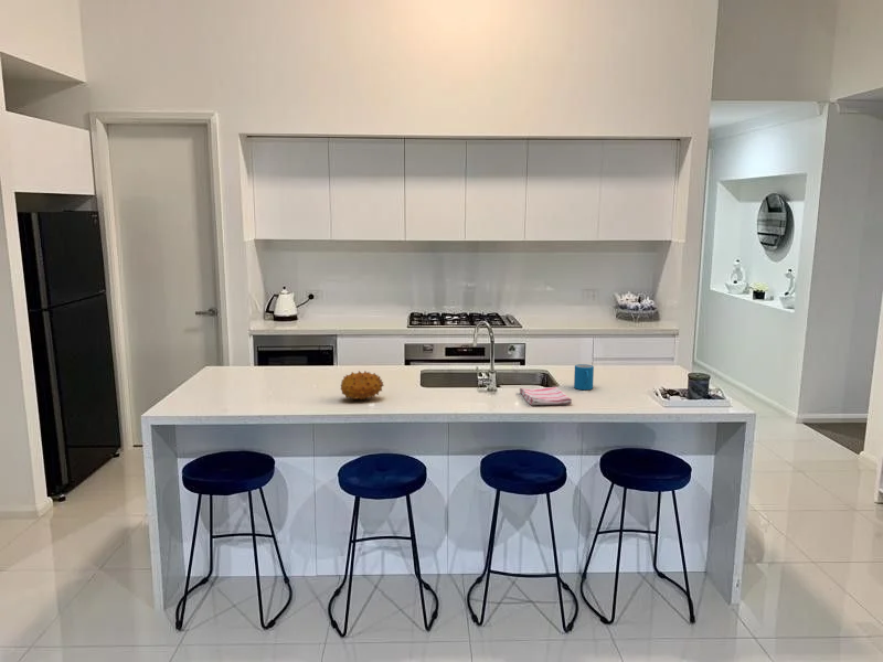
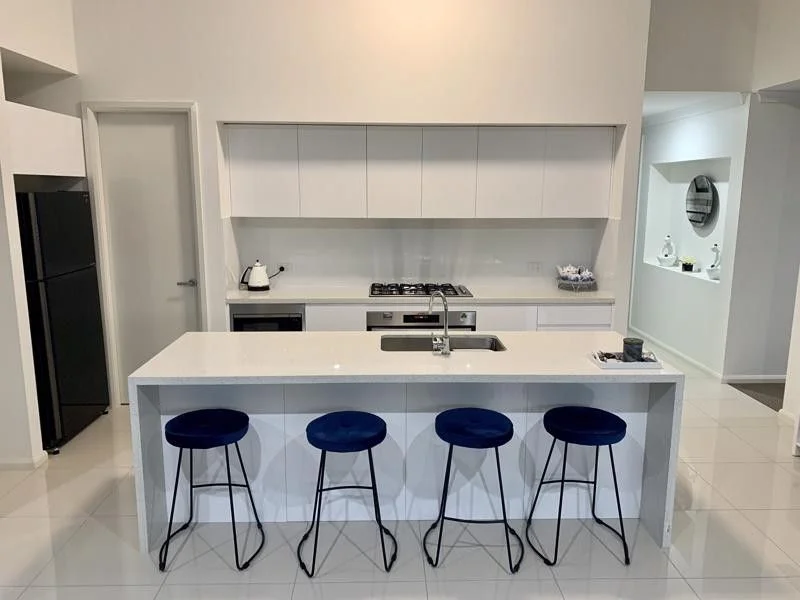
- fruit (362, 385)
- mug (584, 377)
- dish towel (544, 394)
